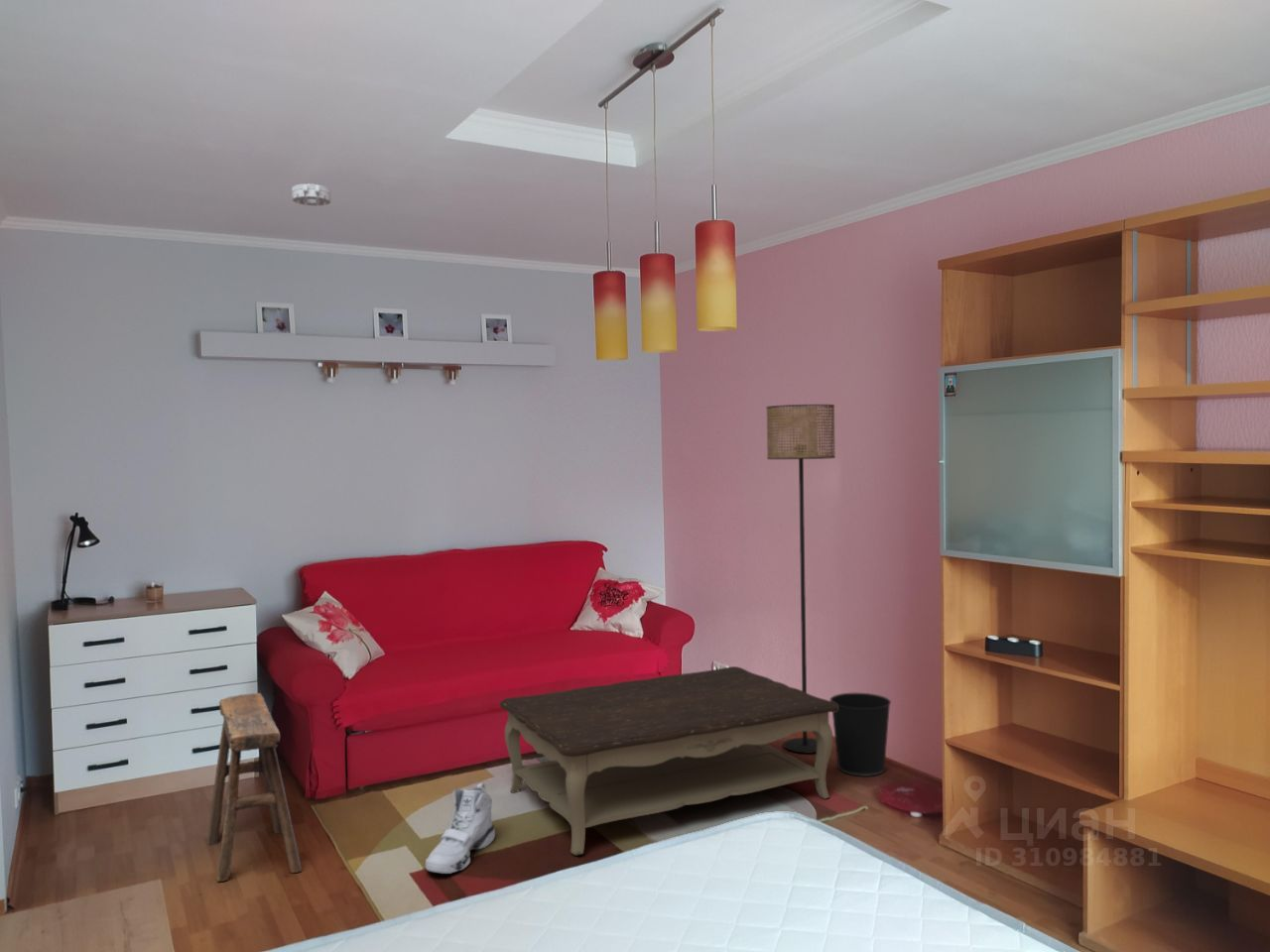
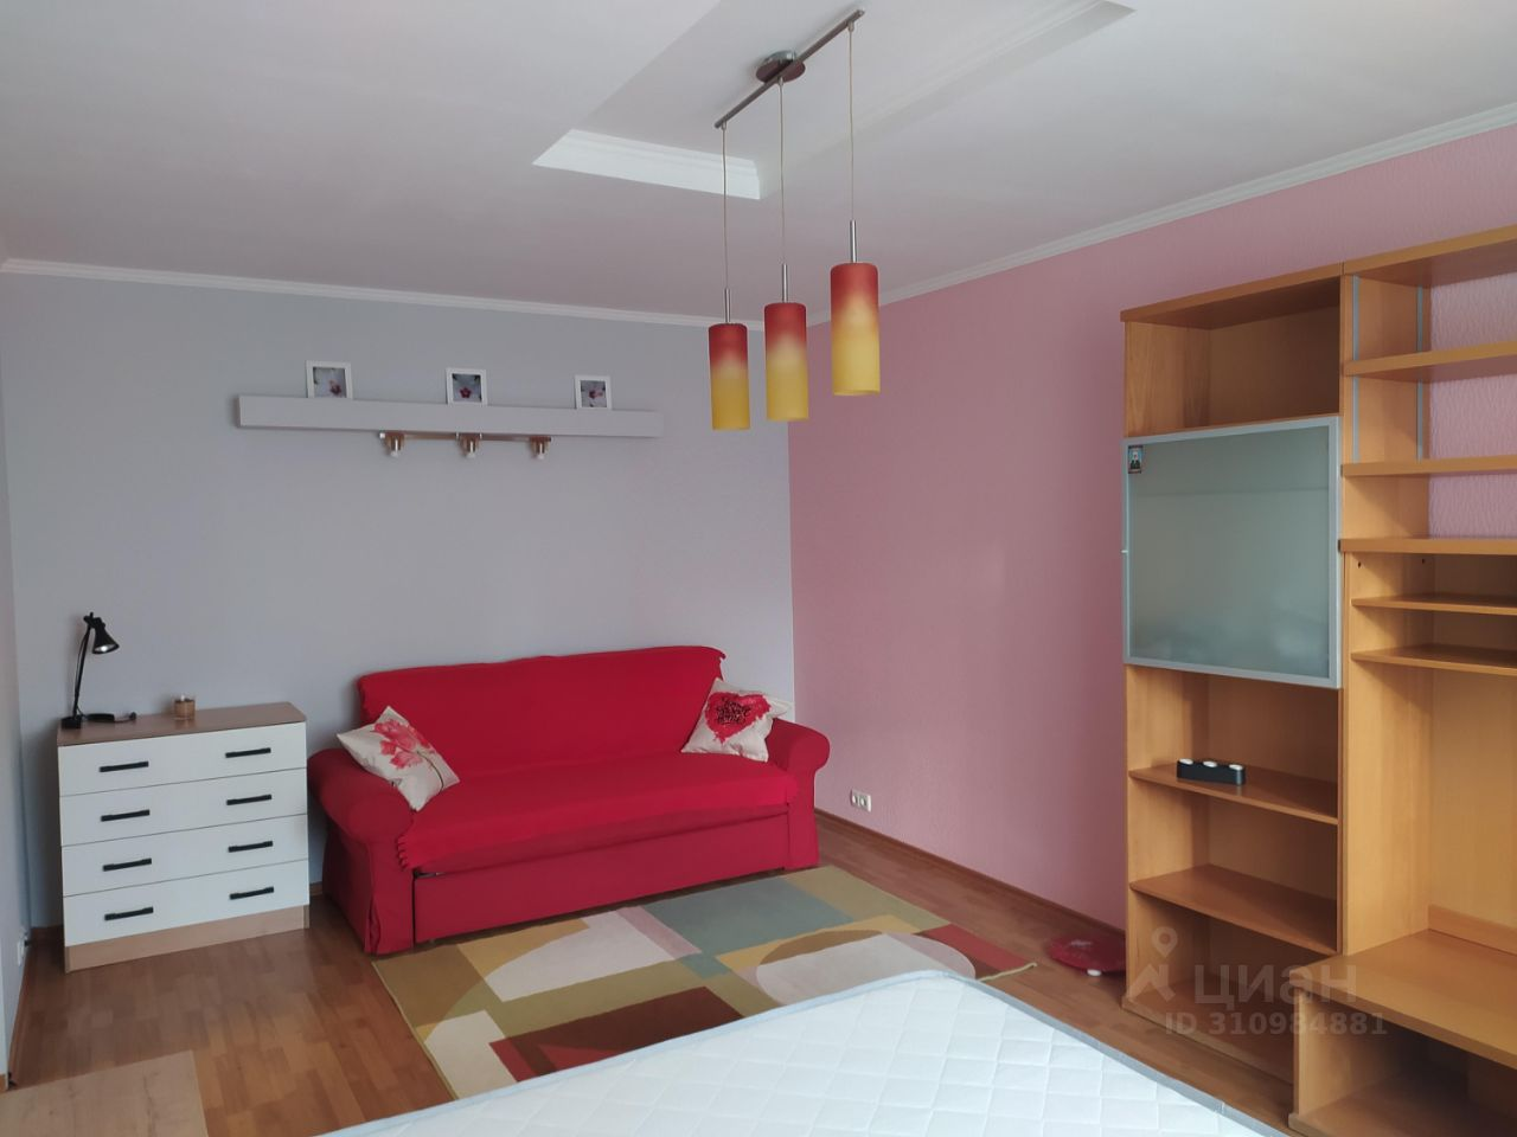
- wastebasket (860, 734)
- smoke detector (311, 193)
- floor lamp (803, 576)
- coffee table (666, 748)
- sneaker (460, 826)
- stool (248, 773)
